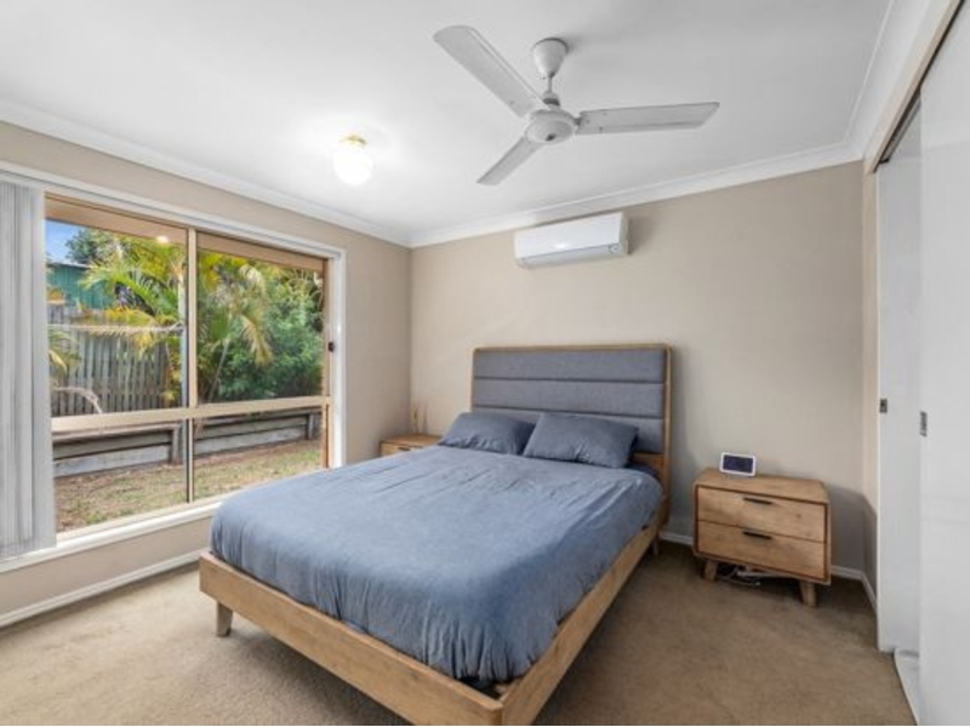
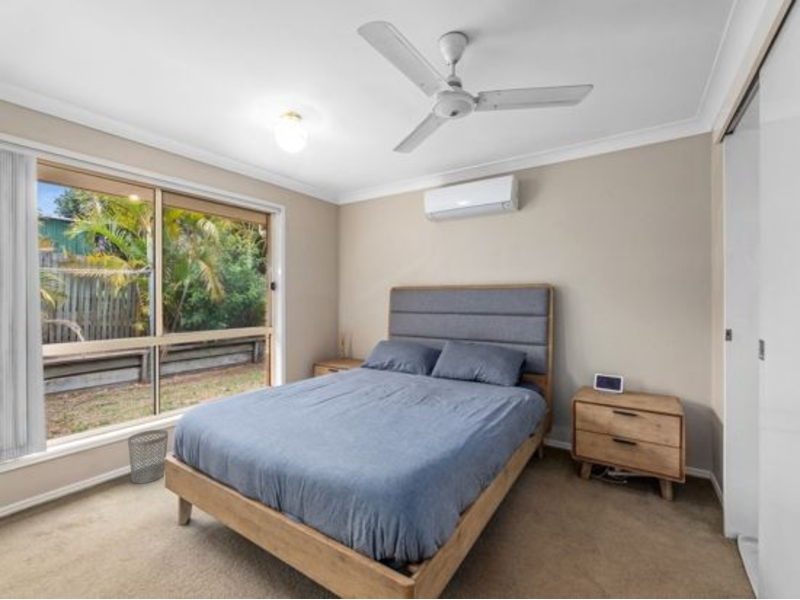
+ wastebasket (148, 456)
